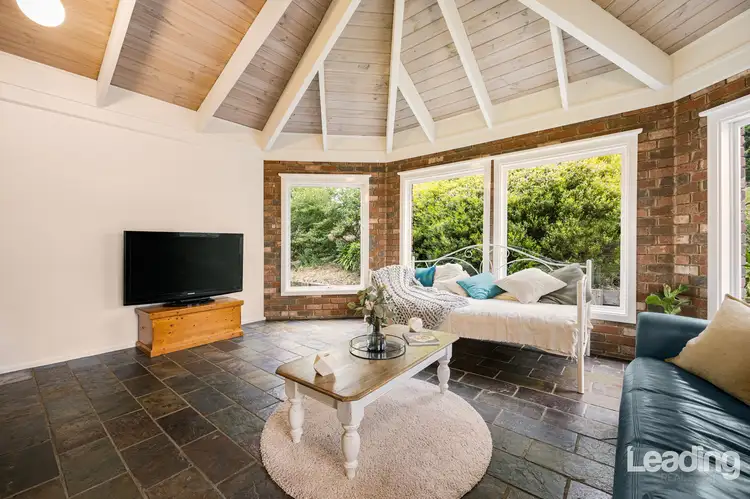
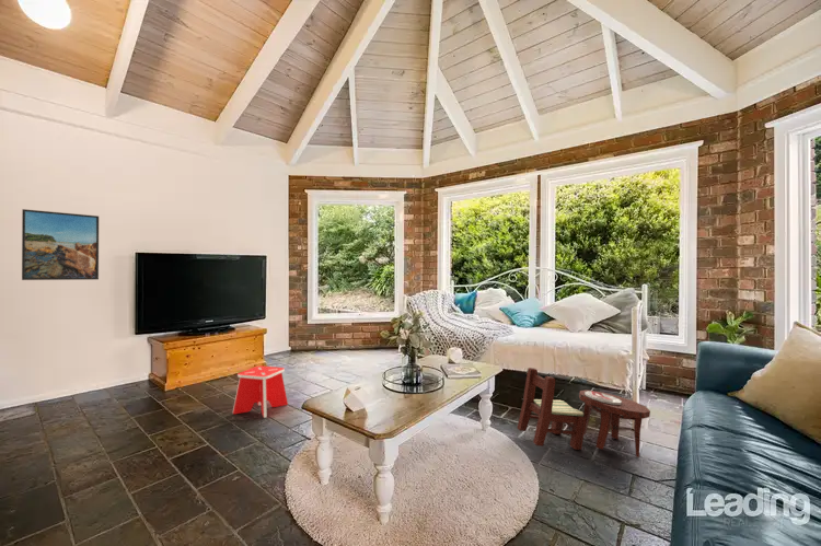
+ step stool (261, 390)
+ dining set (585, 409)
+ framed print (62, 246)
